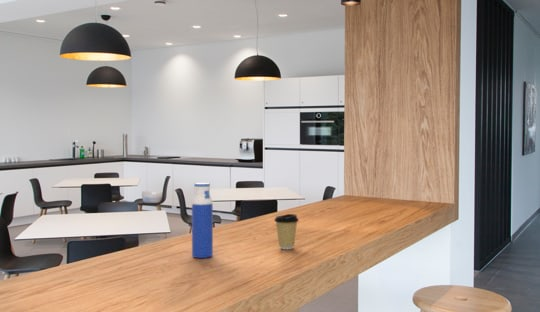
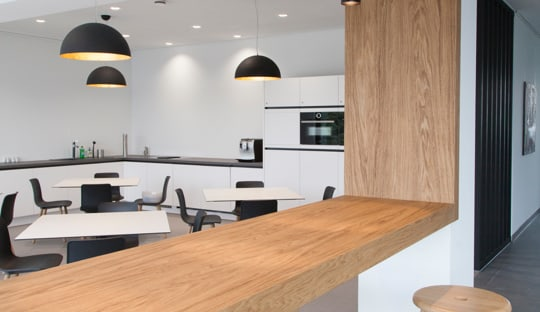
- coffee cup (286, 231)
- water bottle (202, 219)
